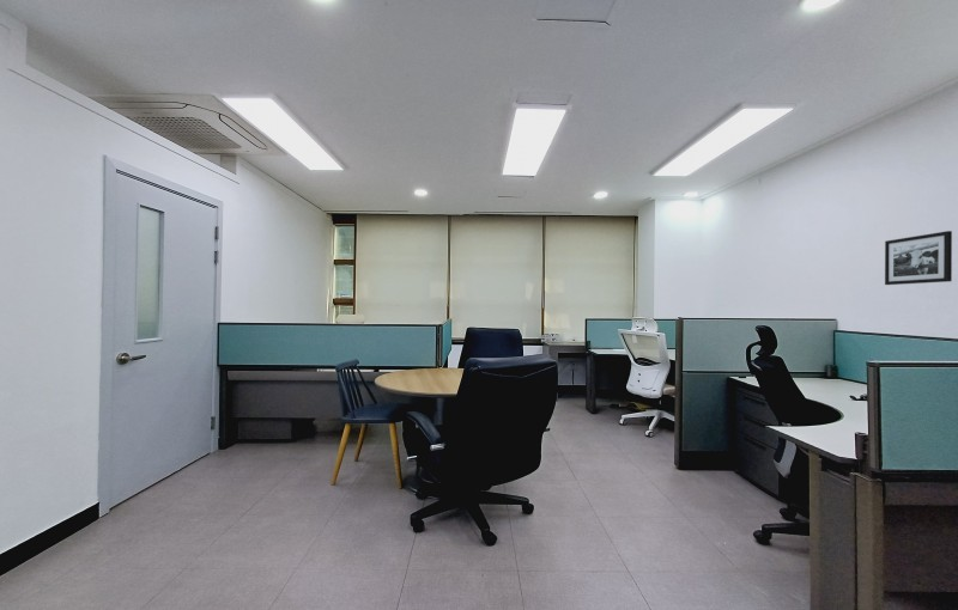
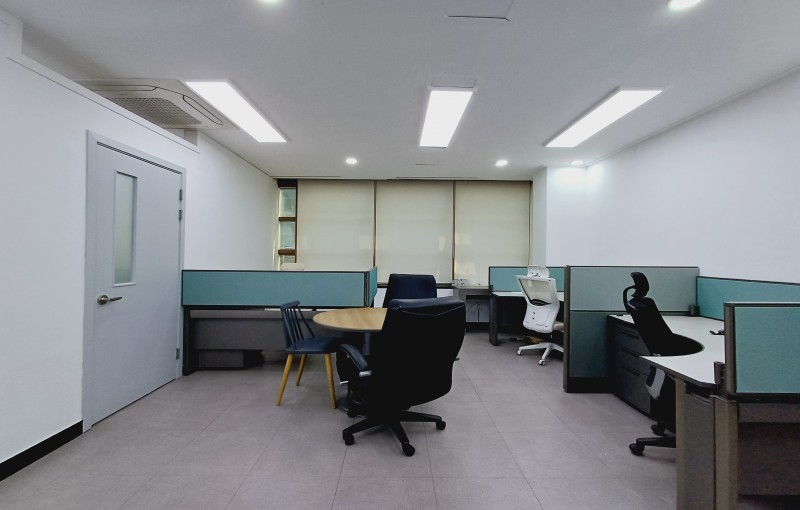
- picture frame (915, 260)
